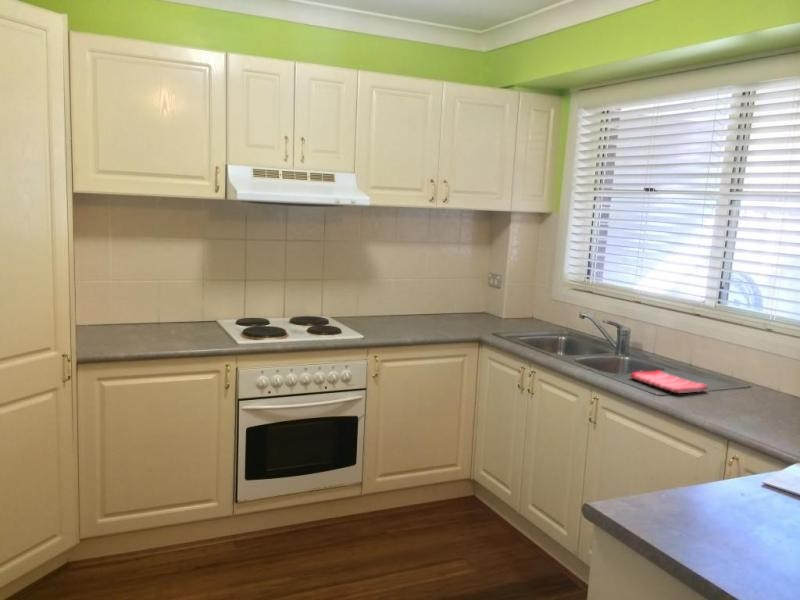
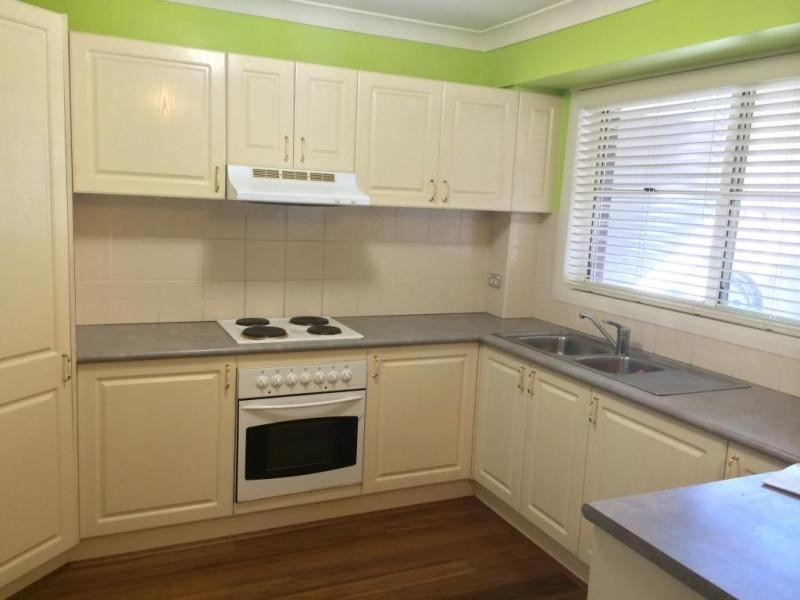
- dish towel (667, 381)
